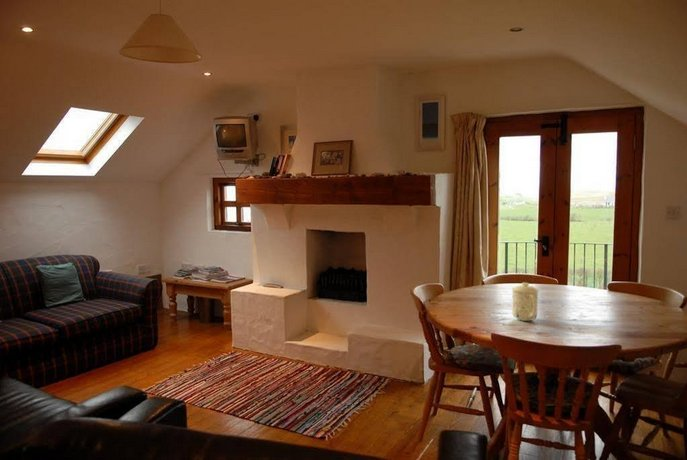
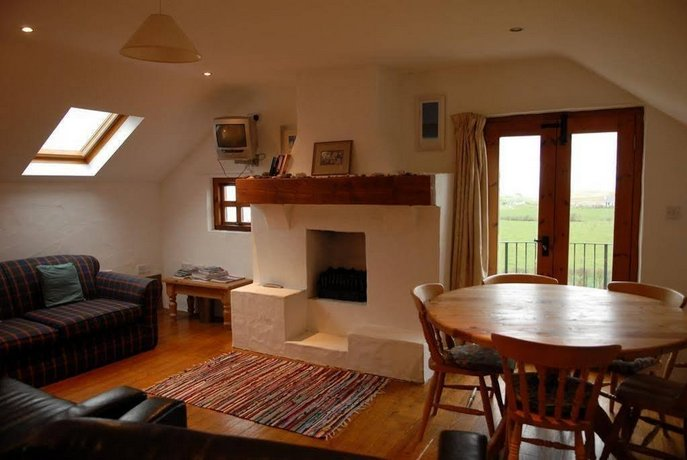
- mug (525, 301)
